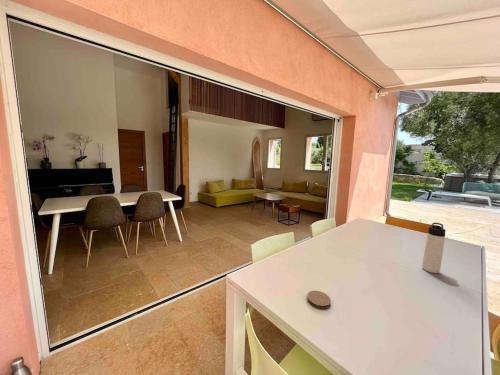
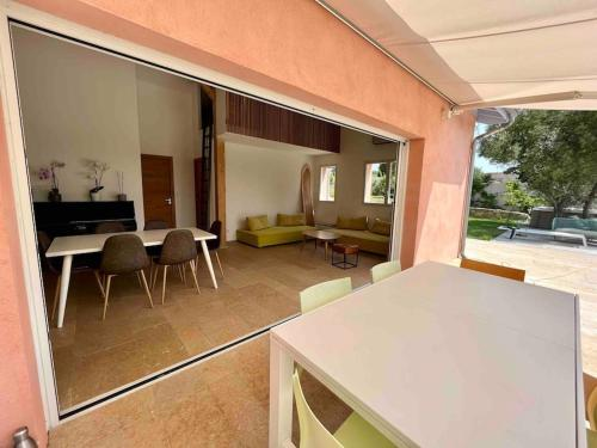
- thermos bottle (434, 247)
- coaster (318, 299)
